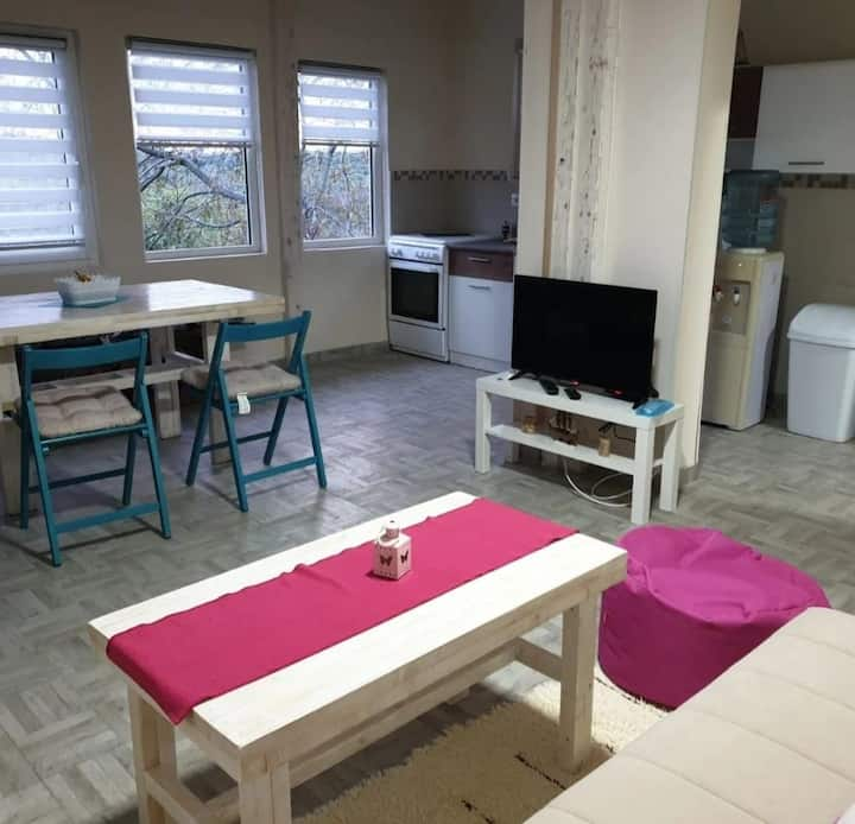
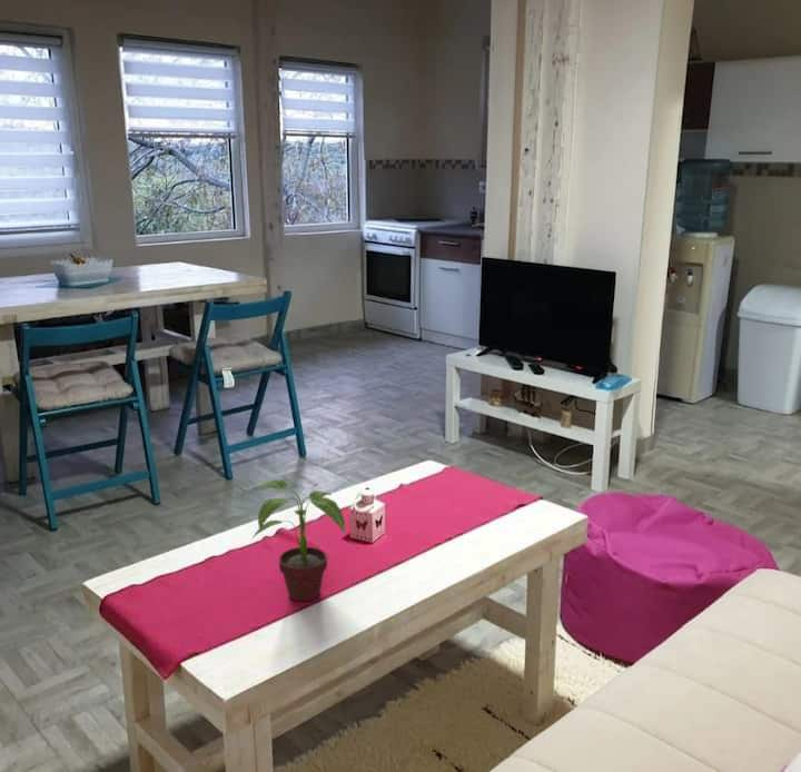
+ potted plant (297, 541)
